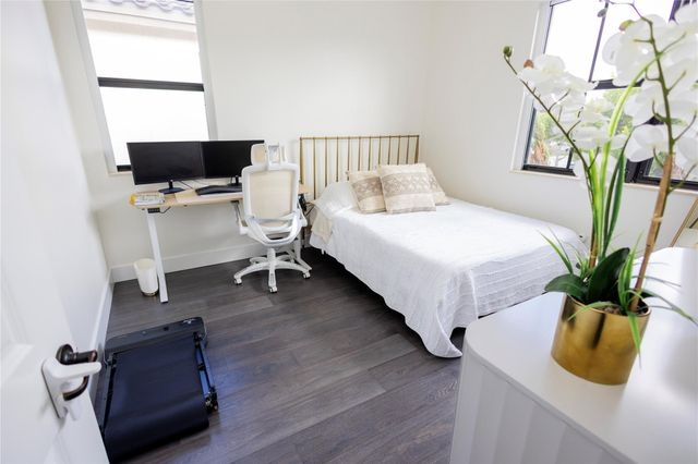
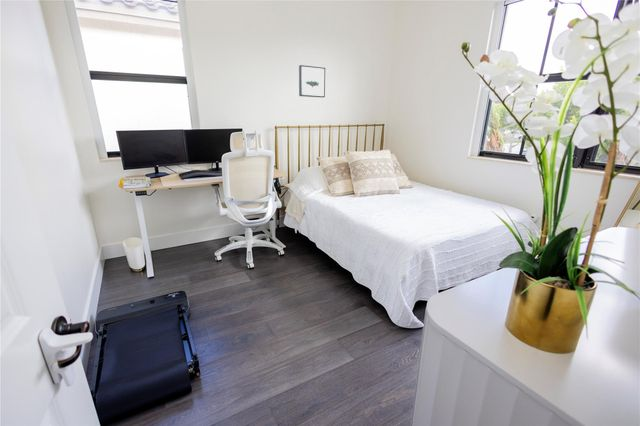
+ wall art (312, 81)
